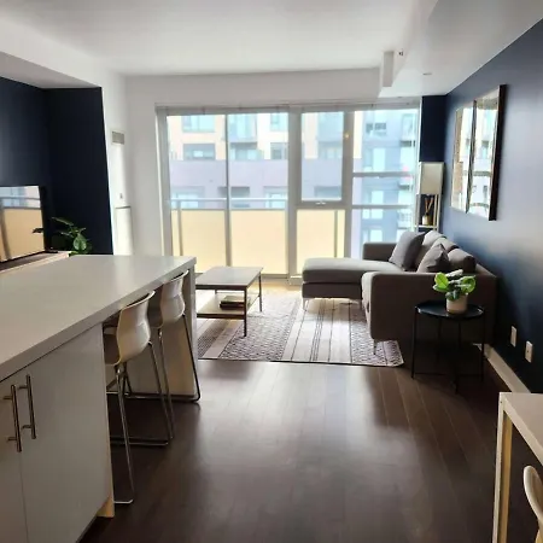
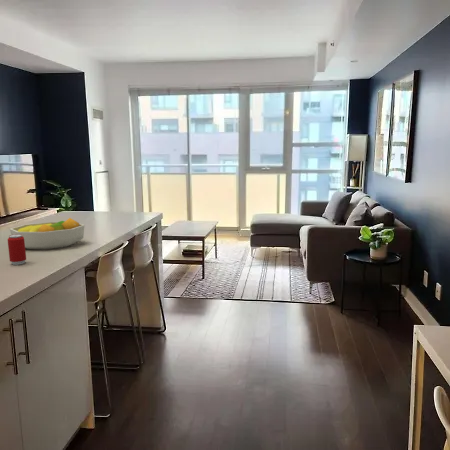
+ beverage can (17, 249)
+ fruit bowl (48, 231)
